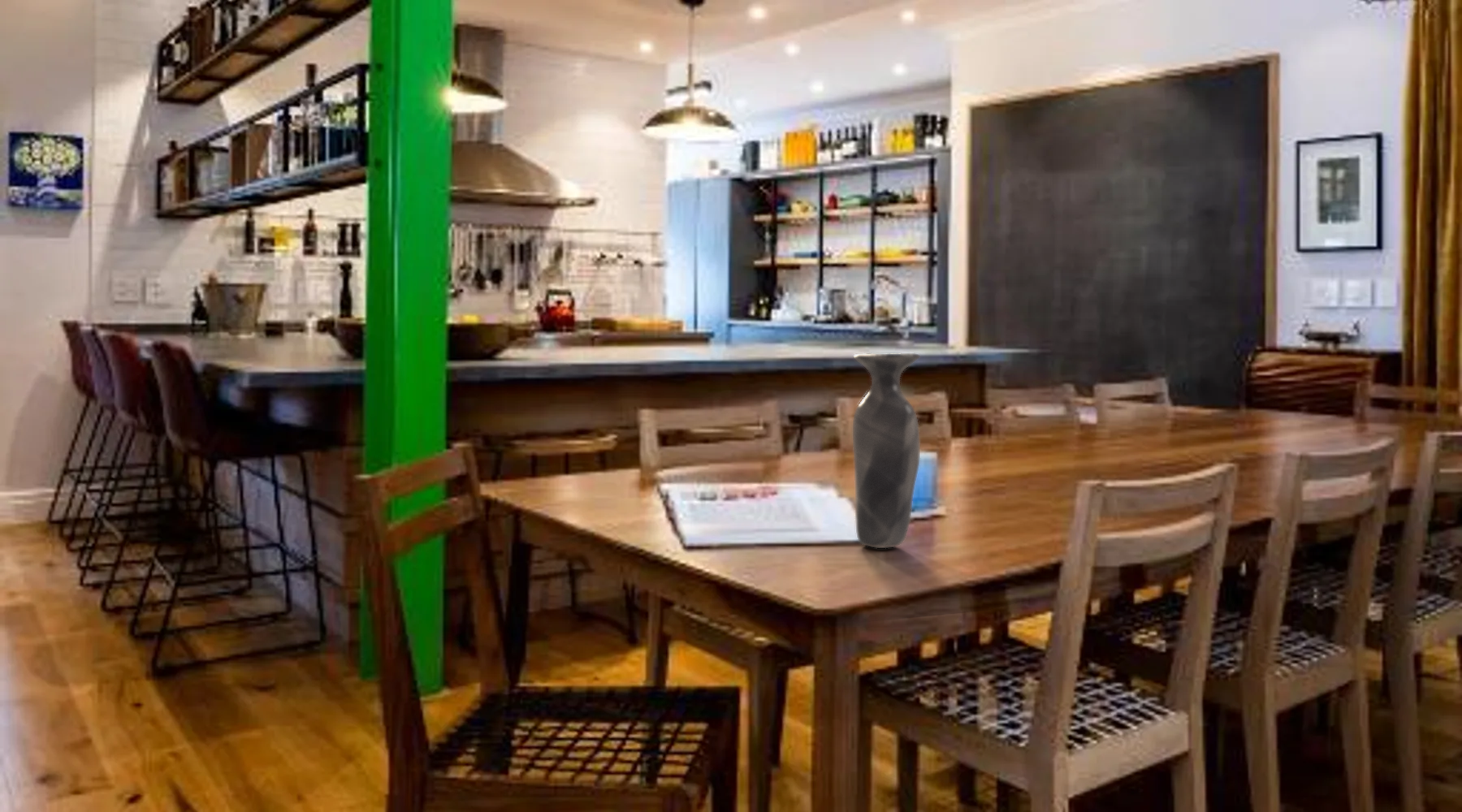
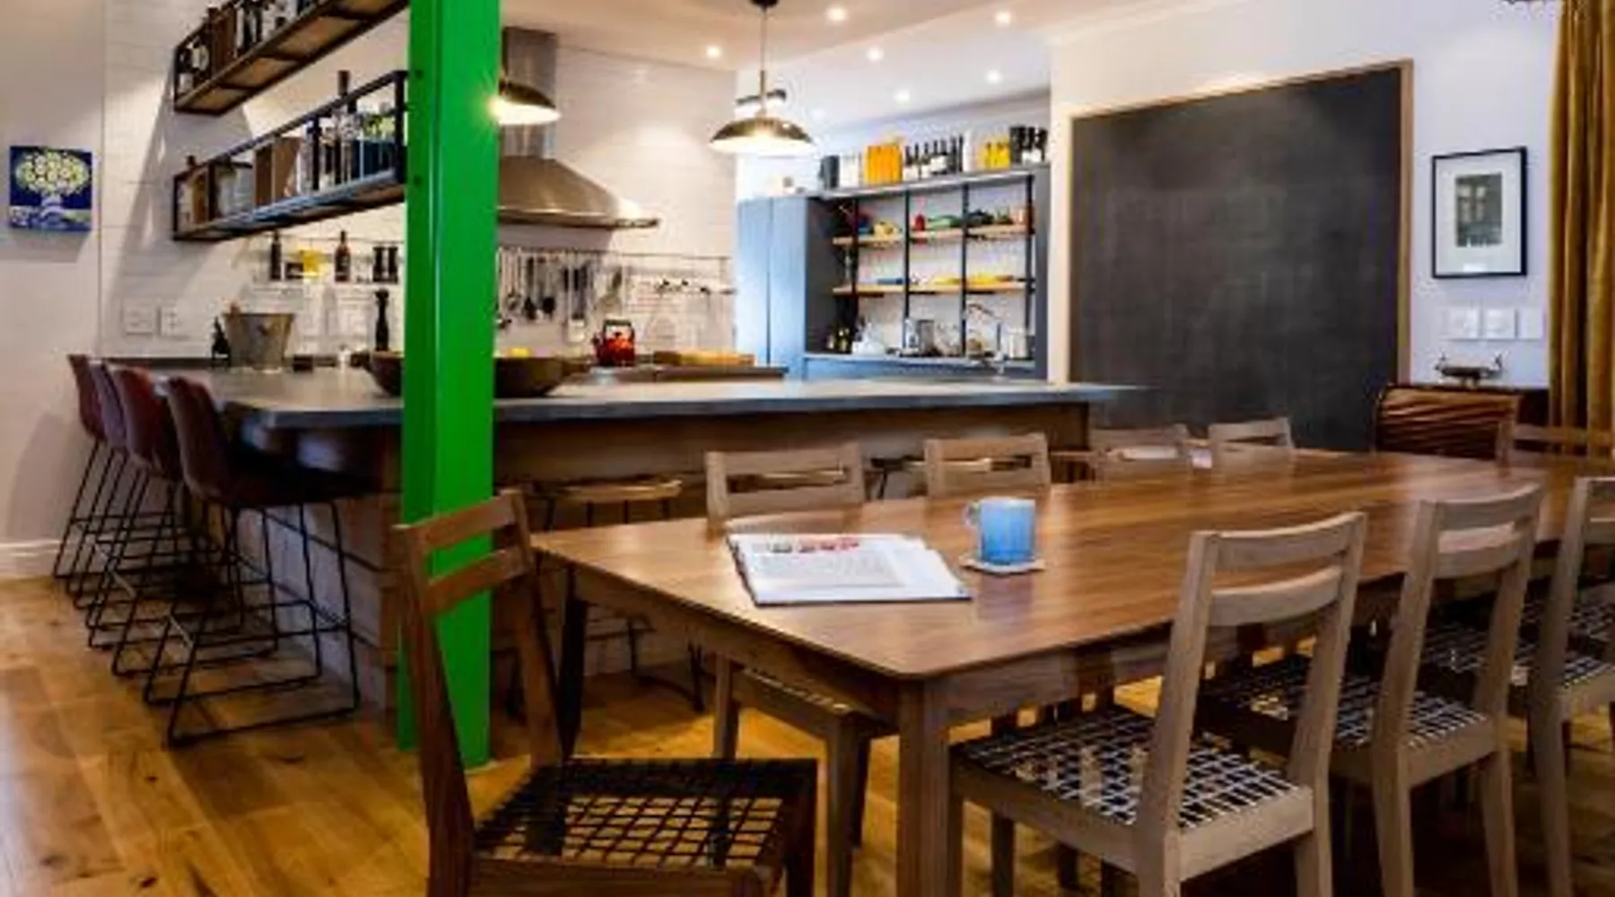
- vase (885, 449)
